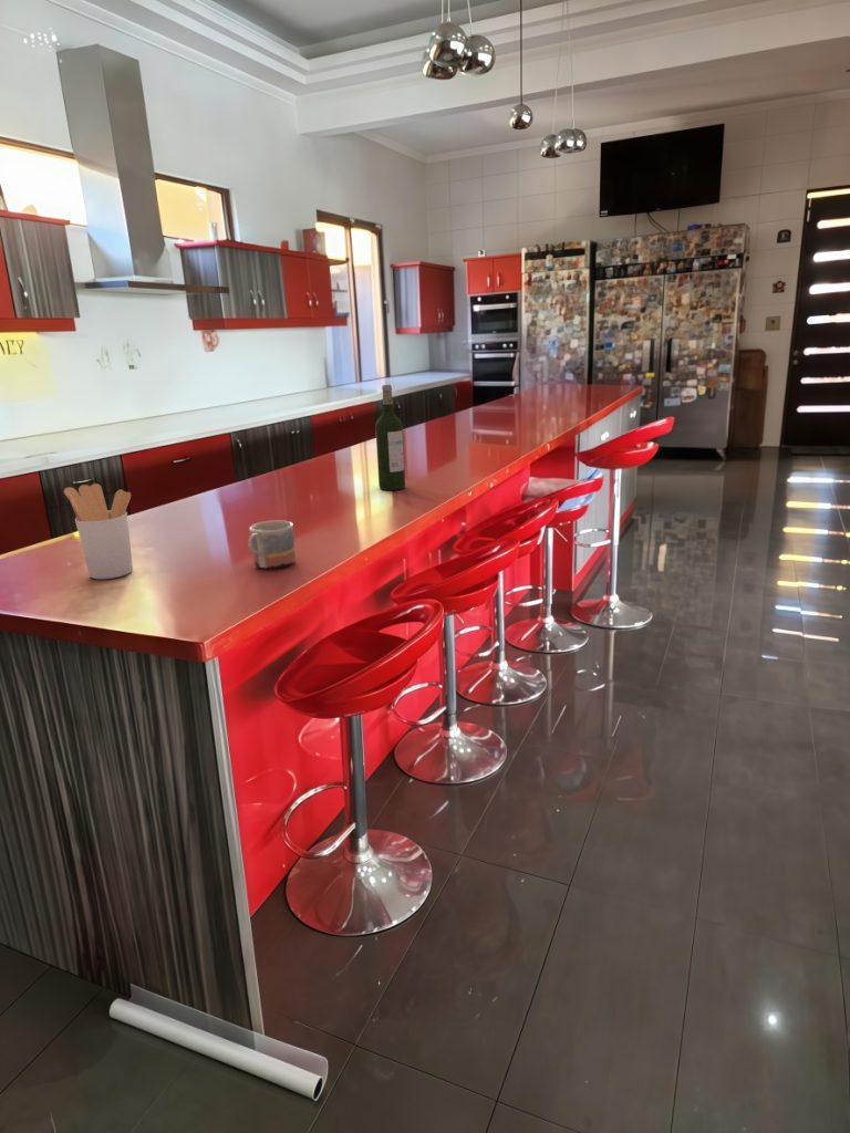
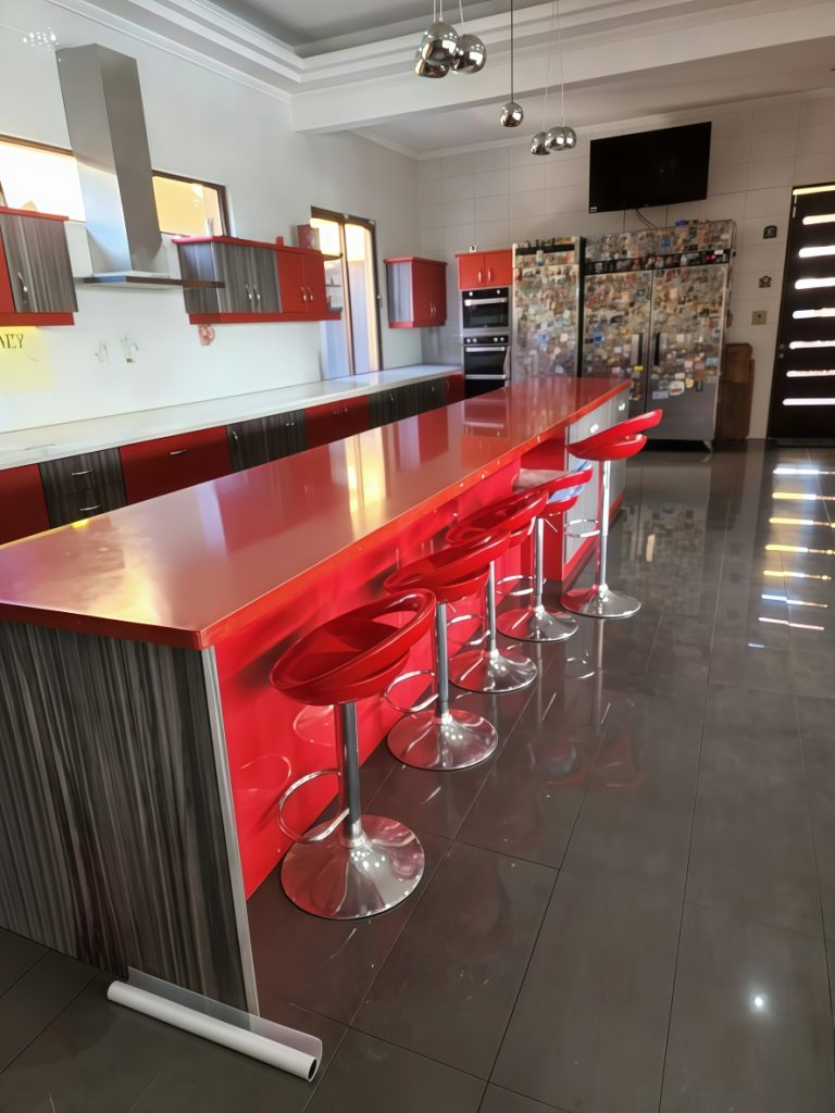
- mug (268, 547)
- utensil holder (99, 528)
- wine bottle (390, 437)
